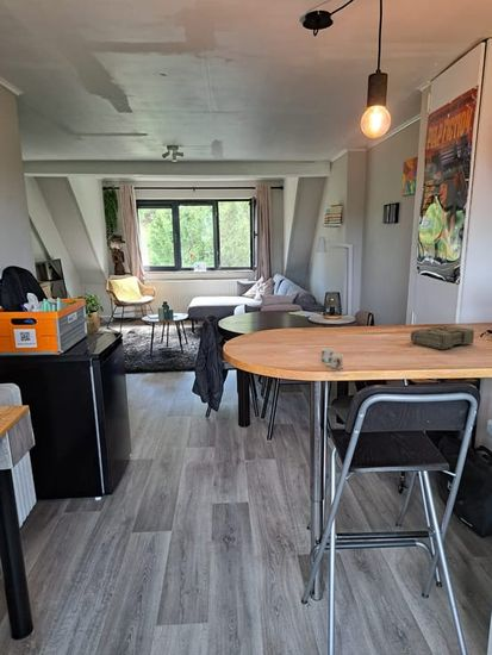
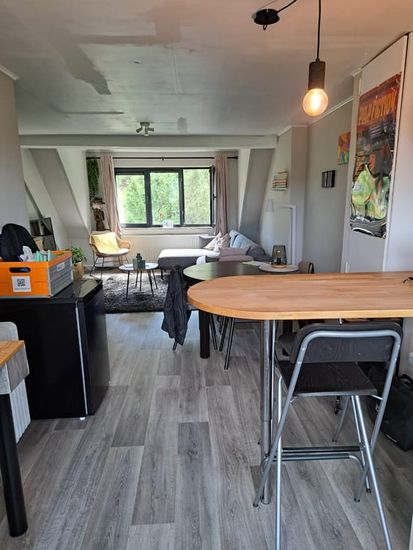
- diary (440, 335)
- mug (329, 357)
